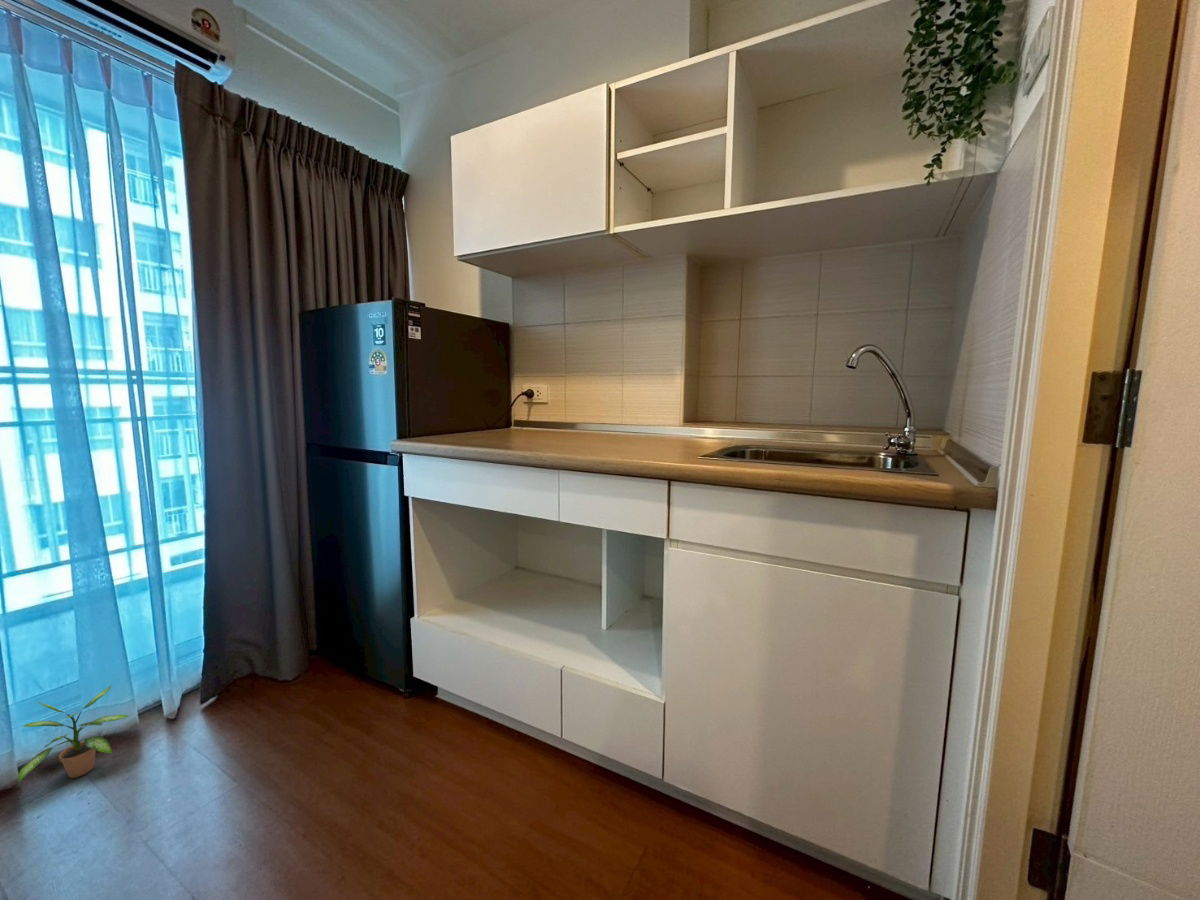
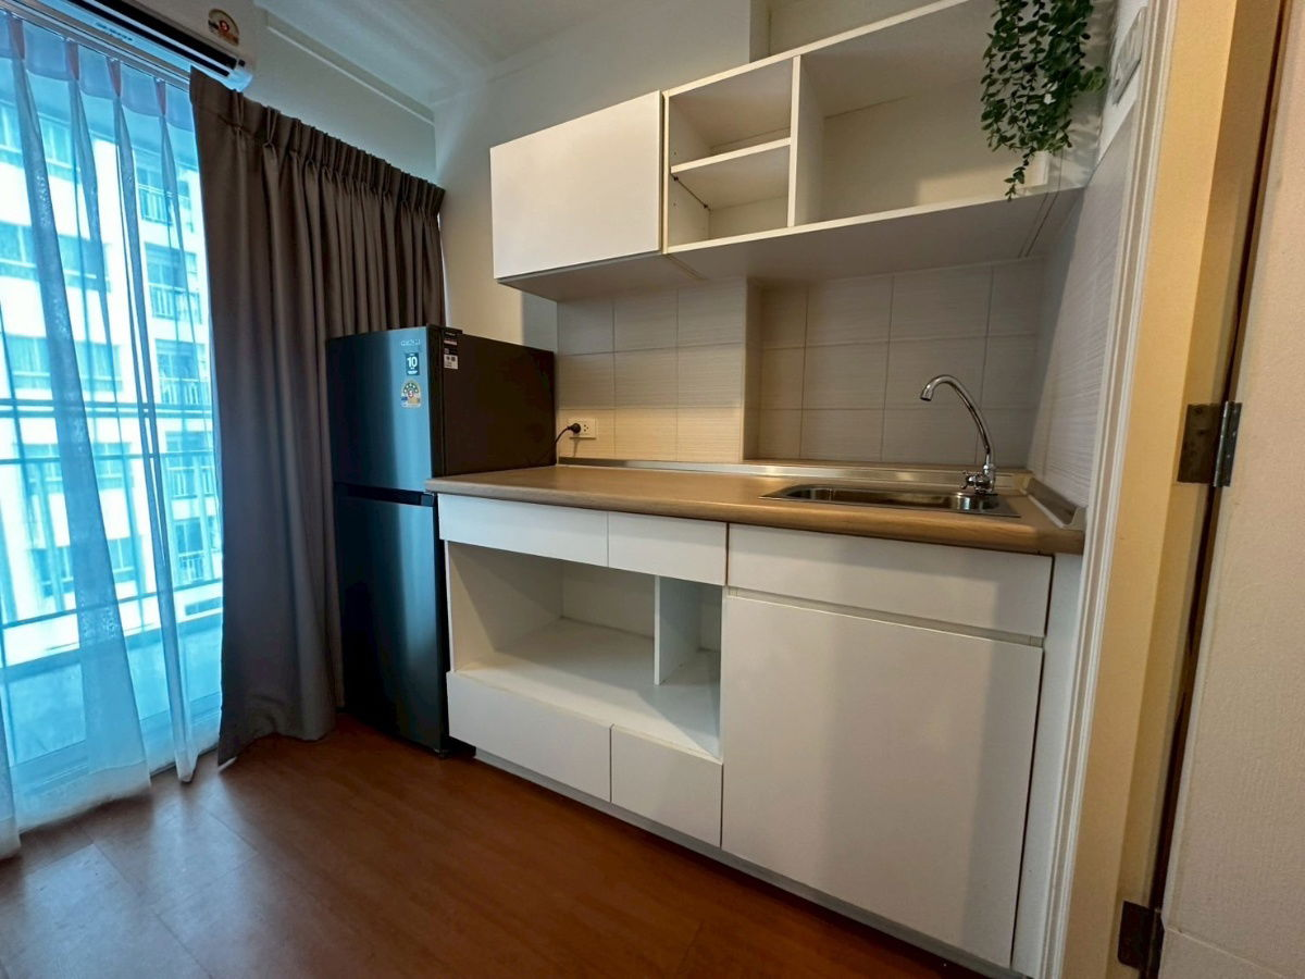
- potted plant (66, 734)
